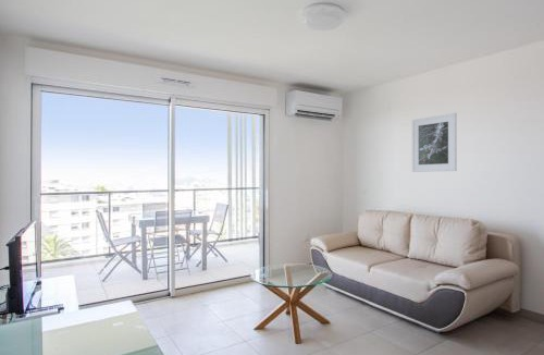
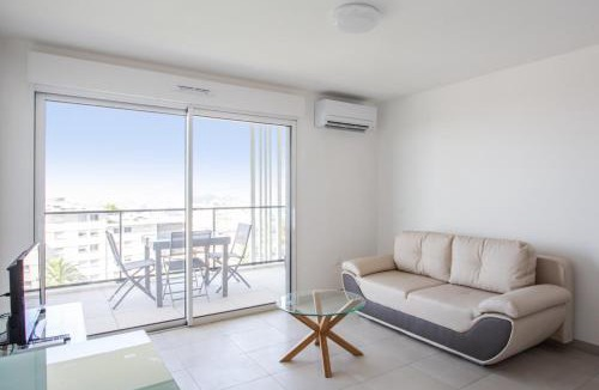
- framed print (433, 144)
